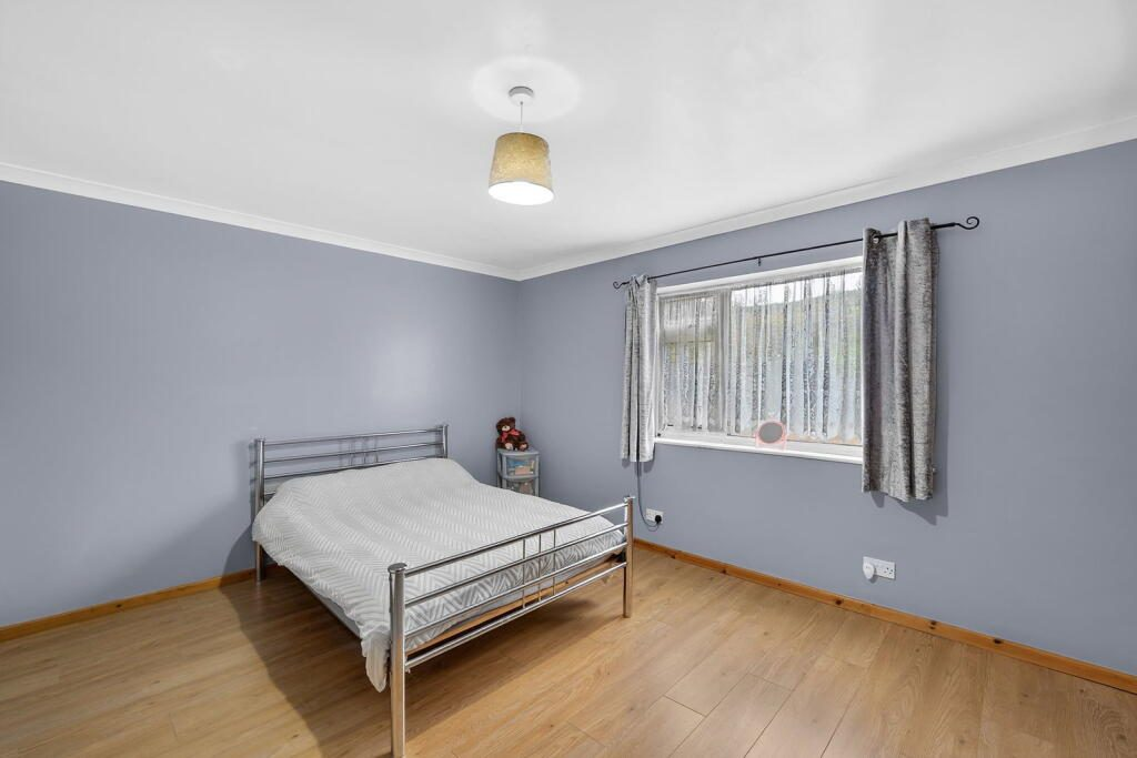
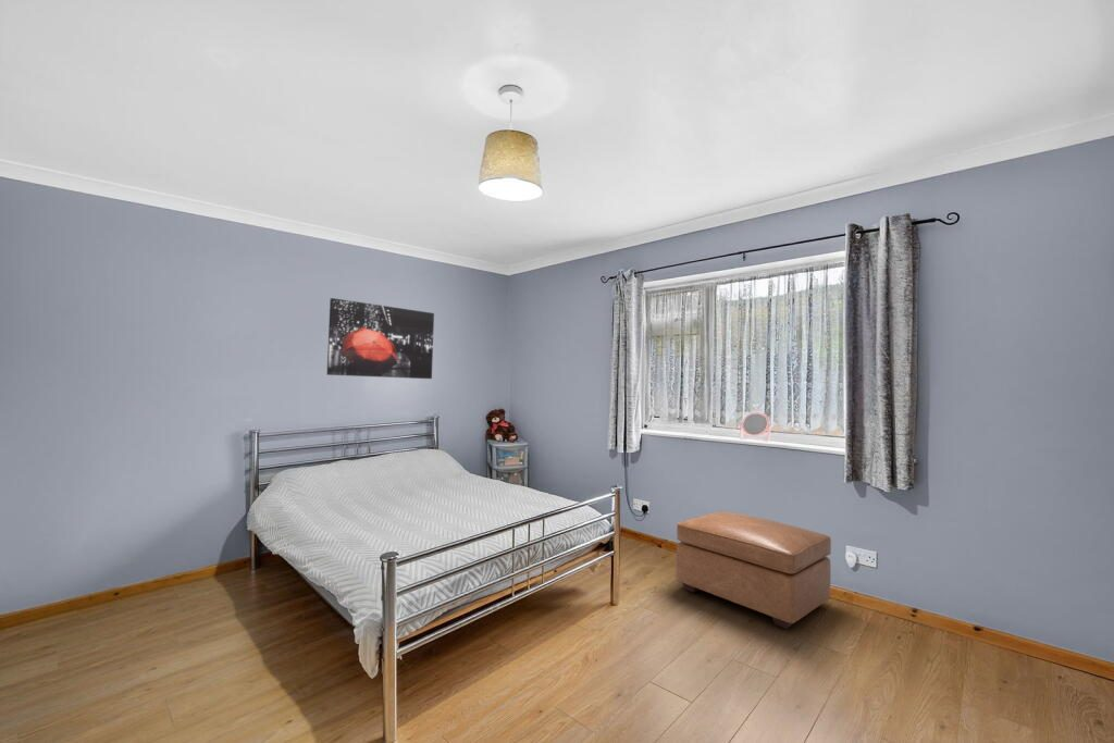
+ ottoman (750, 558)
+ wall art (384, 342)
